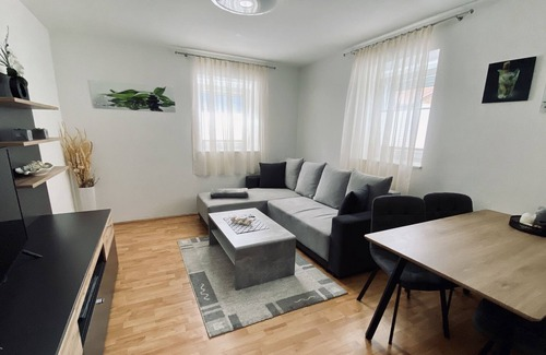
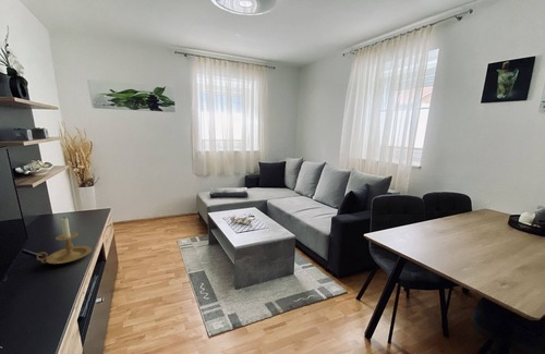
+ candle holder (66, 237)
